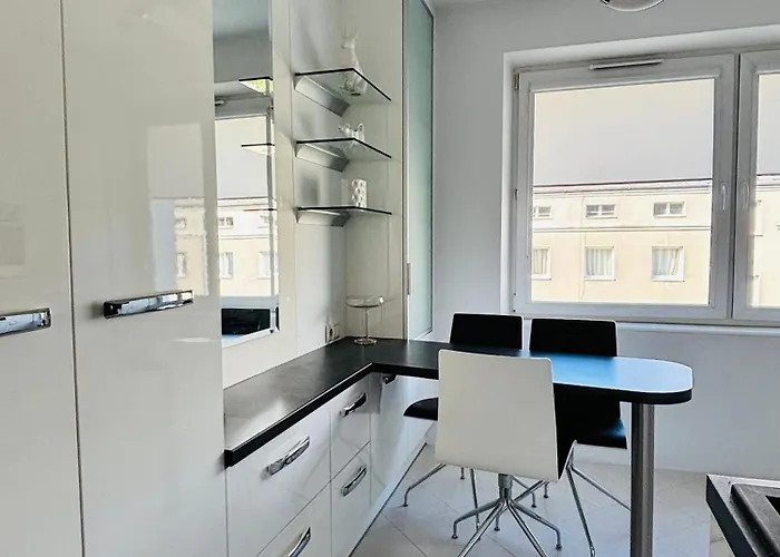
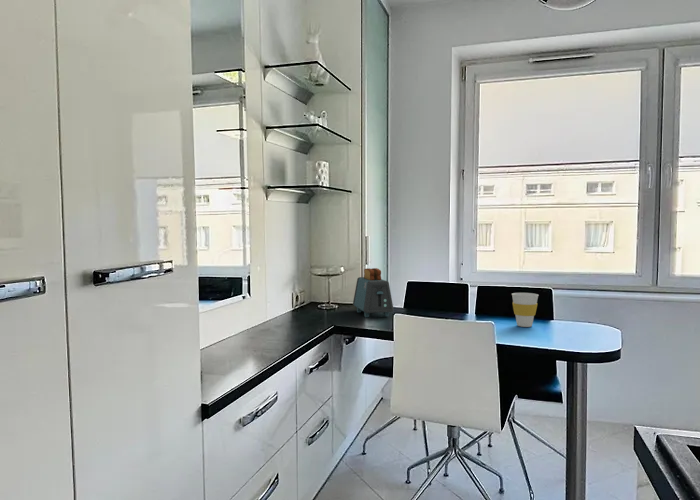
+ cup (524, 310)
+ toaster (372, 291)
